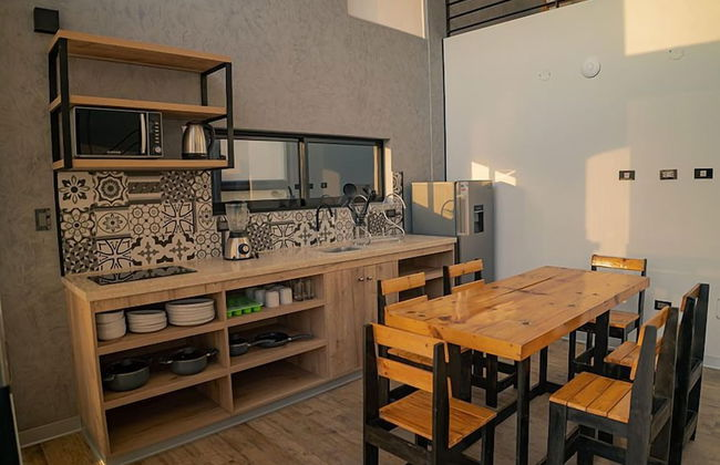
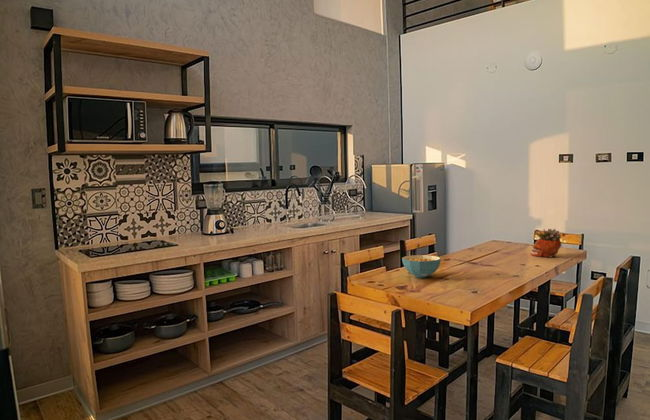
+ succulent planter (545, 242)
+ cereal bowl (421, 267)
